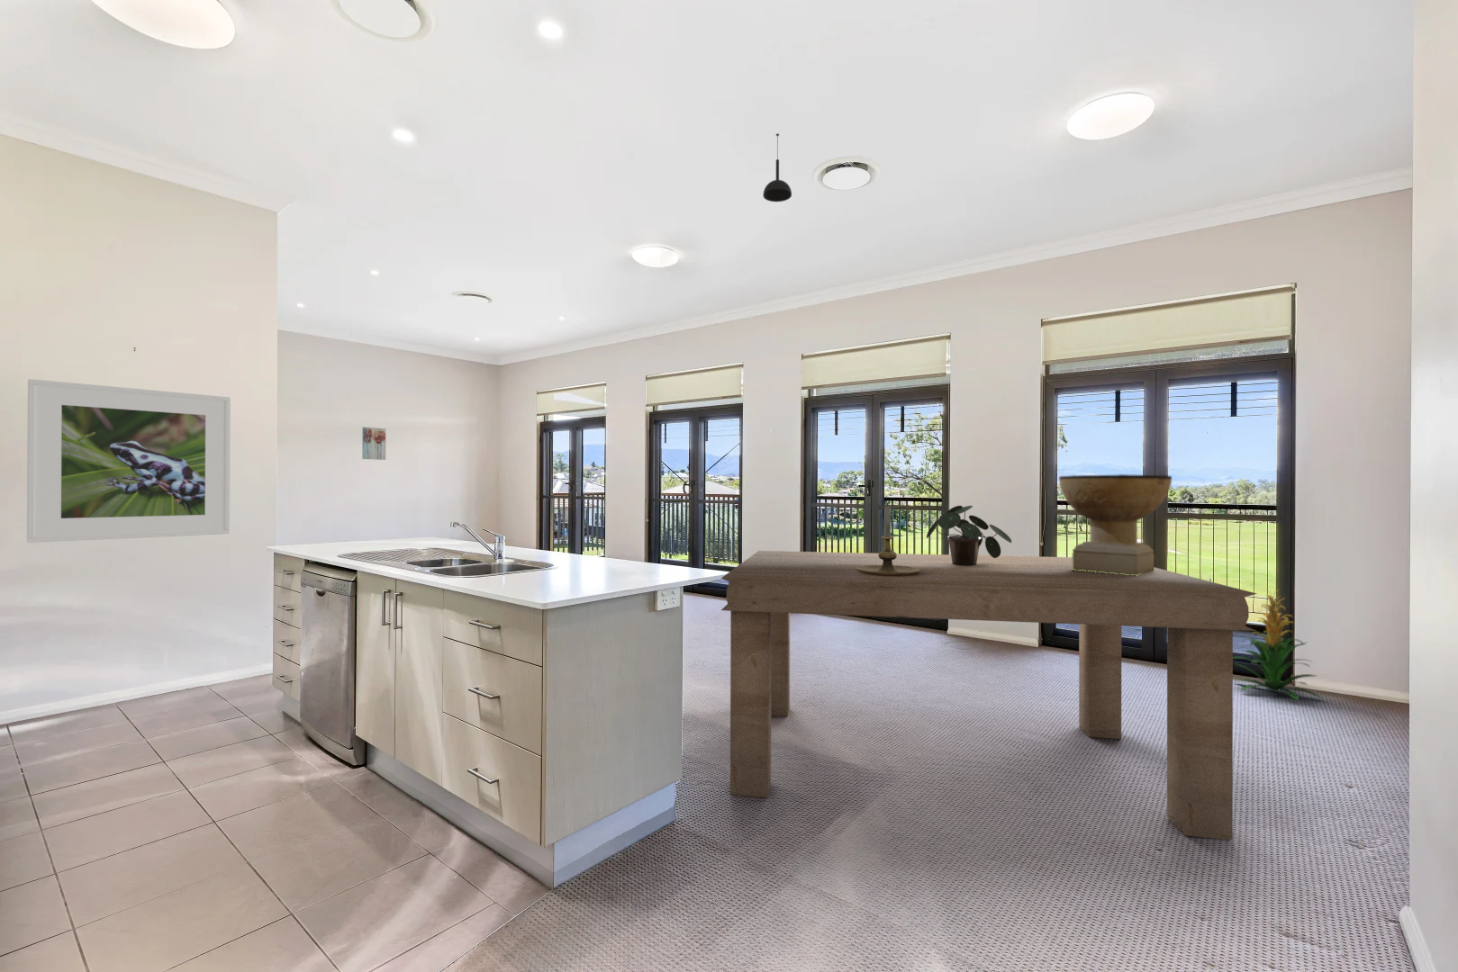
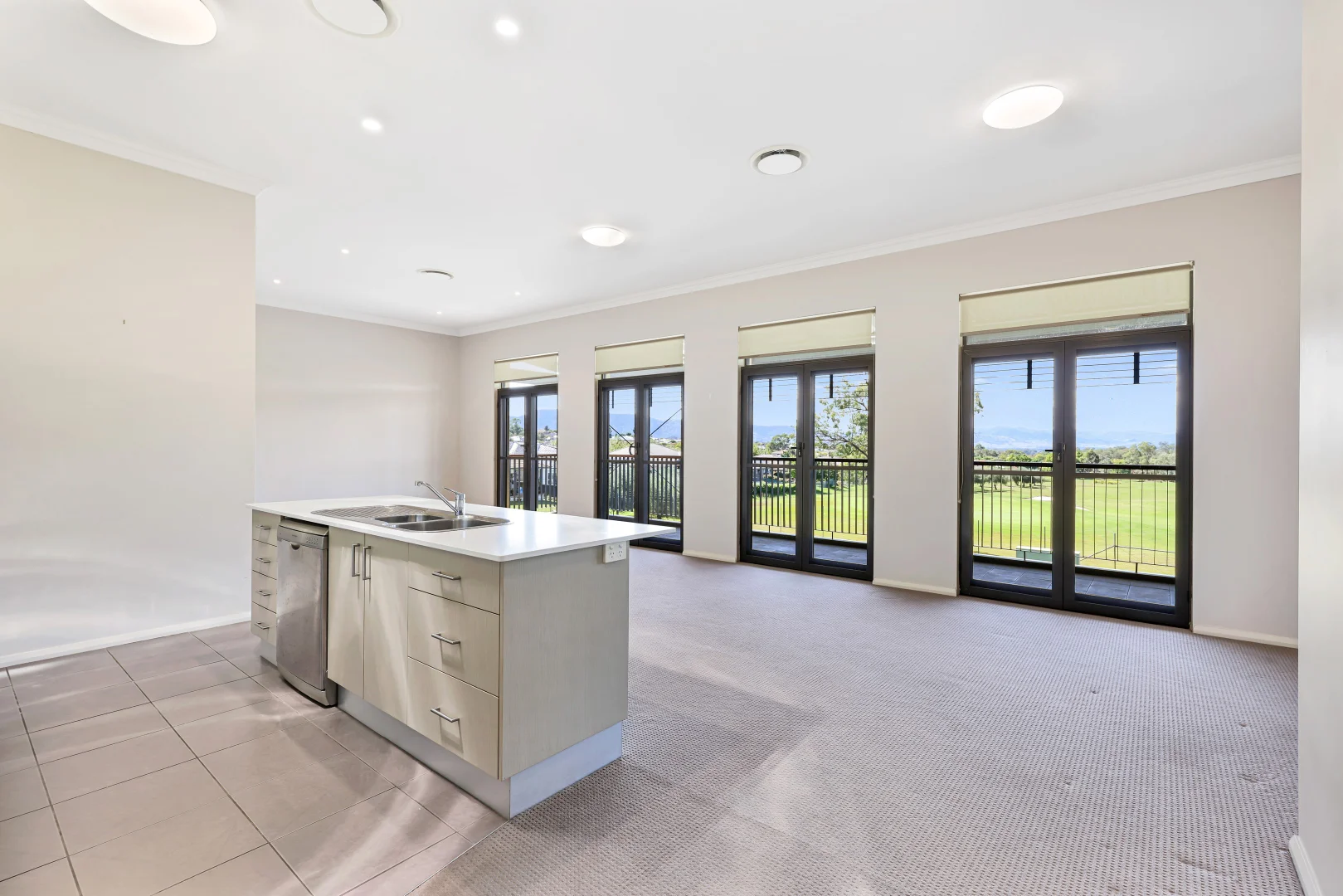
- dining table (946, 618)
- wall art (373, 444)
- candle holder (887, 537)
- potted plant (966, 534)
- decorative bowl (1113, 522)
- indoor plant (1273, 640)
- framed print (138, 462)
- pendant light (777, 165)
